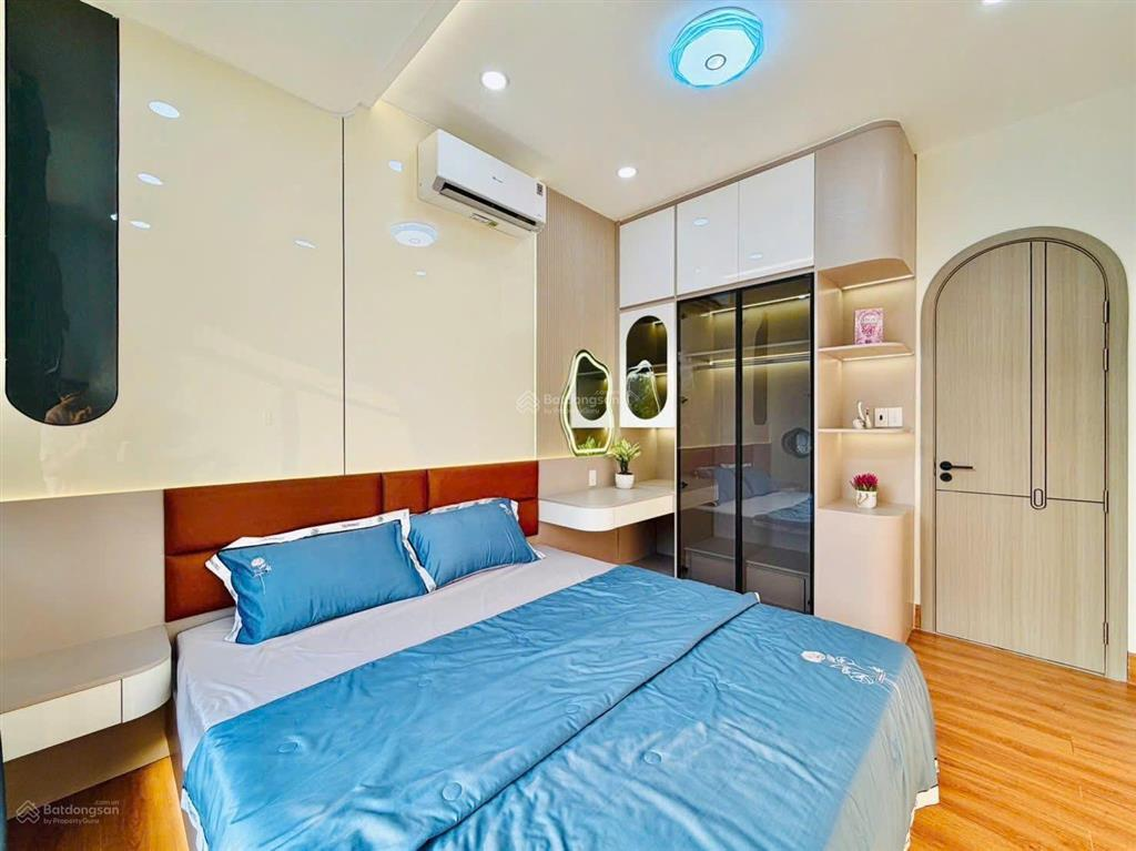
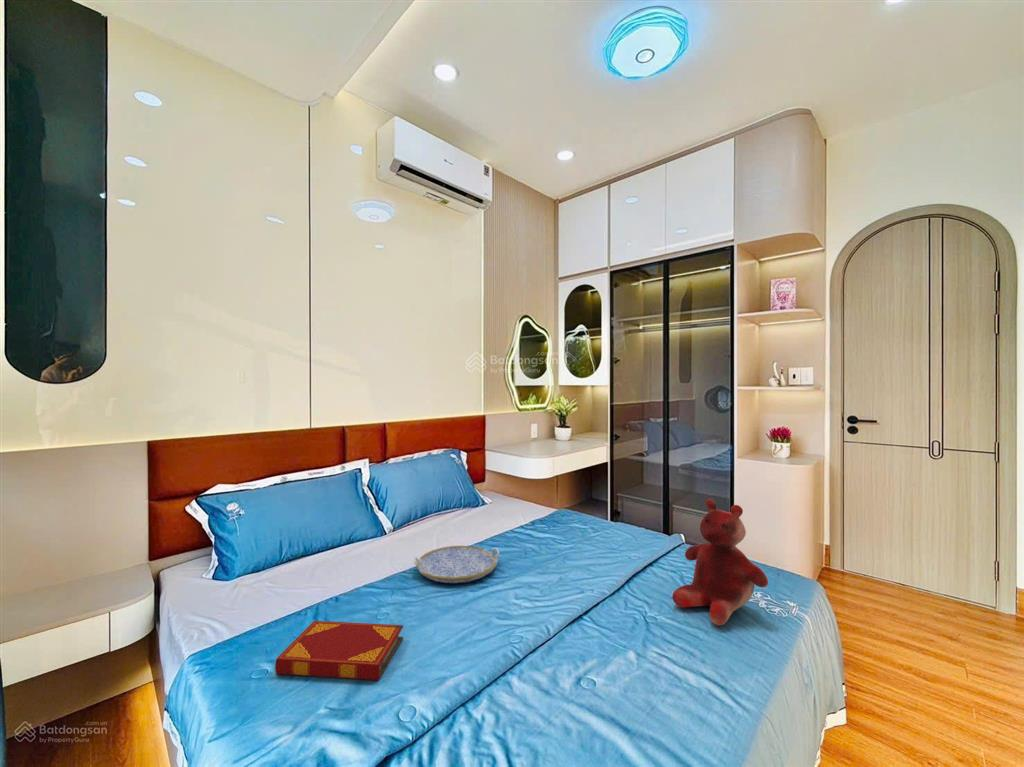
+ teddy bear (714, 556)
+ serving tray (457, 562)
+ hardback book (343, 648)
